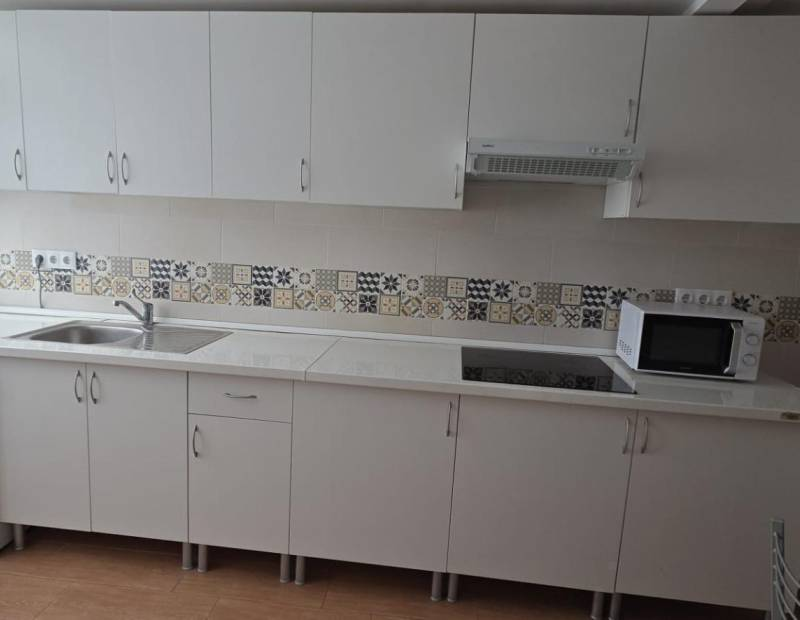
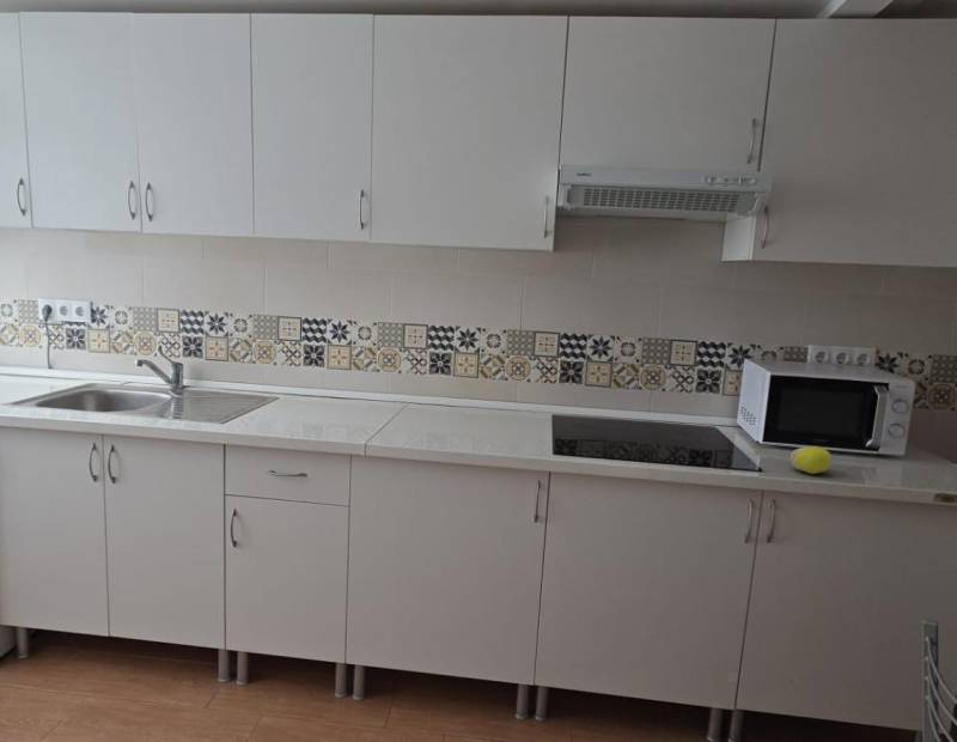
+ fruit (810, 458)
